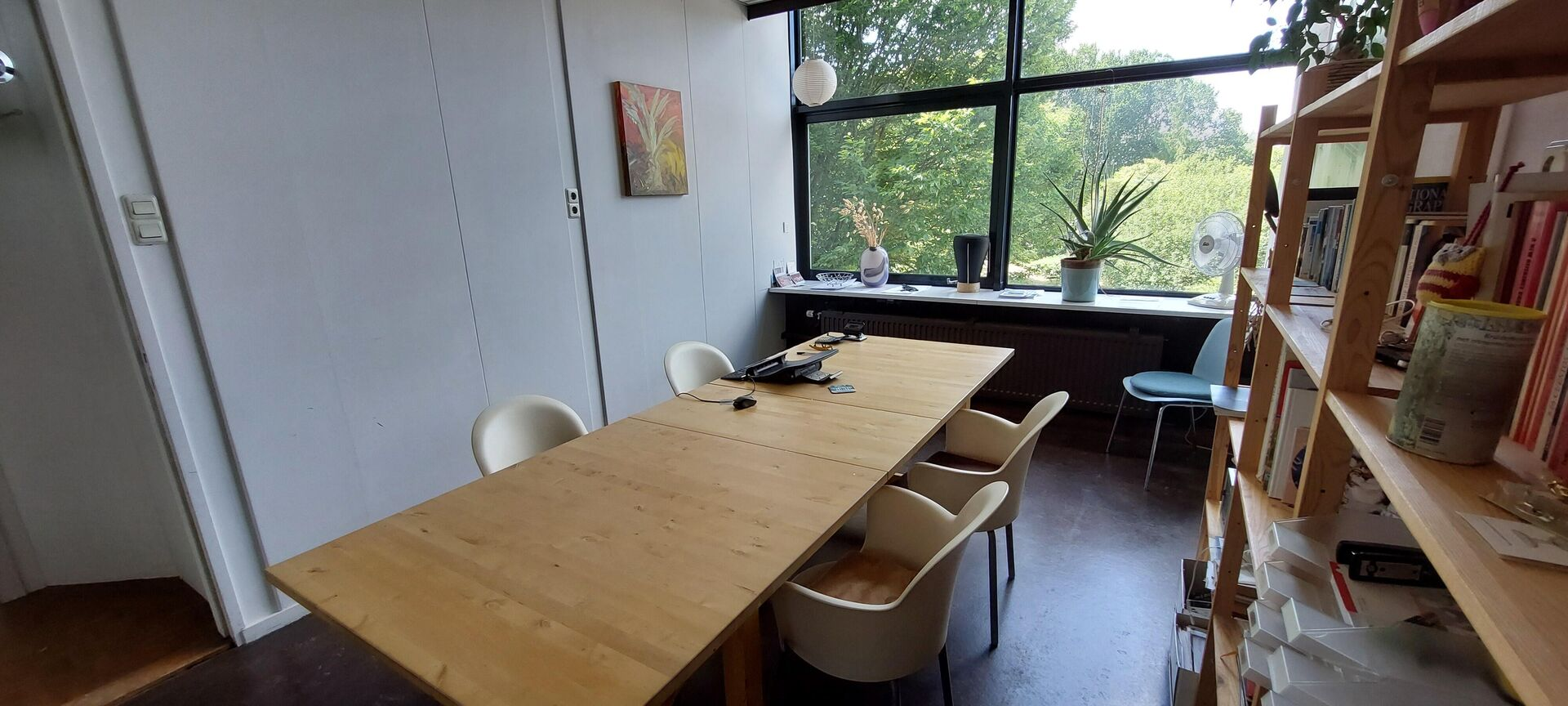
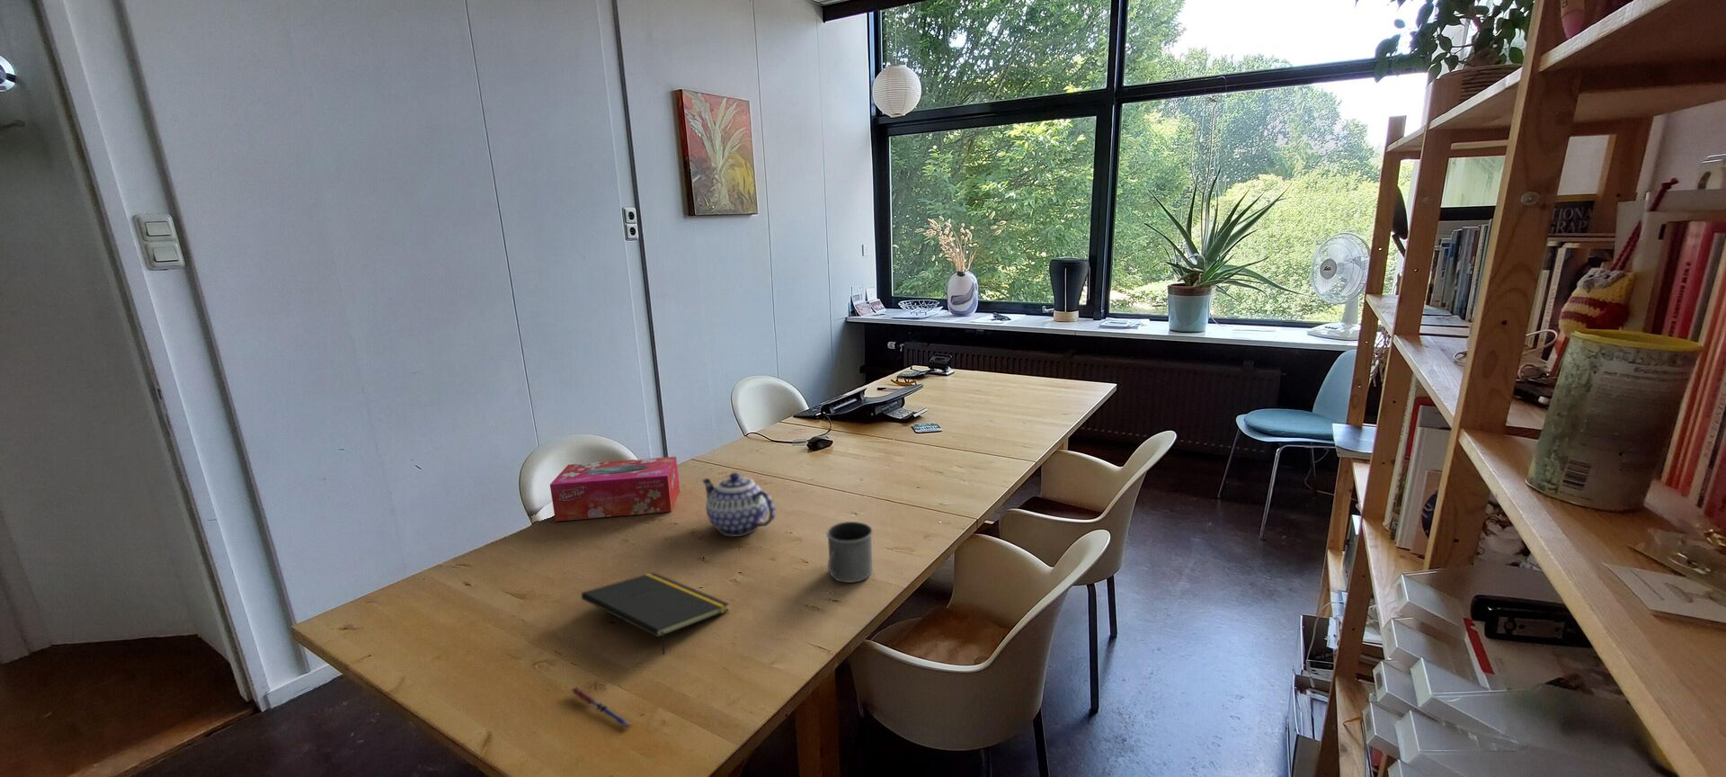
+ teapot (736, 500)
+ pen (600, 705)
+ tissue box (619, 488)
+ mug (846, 554)
+ notepad (655, 601)
